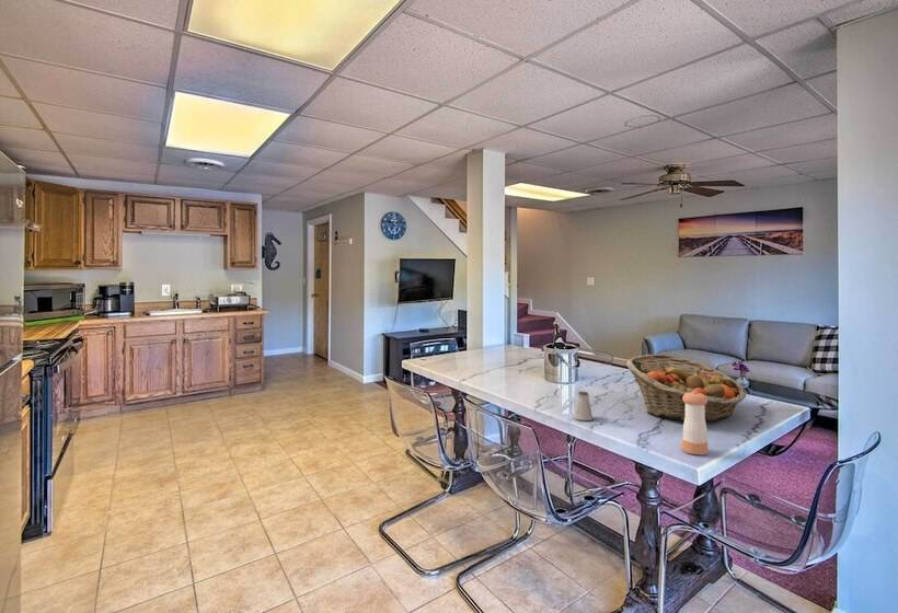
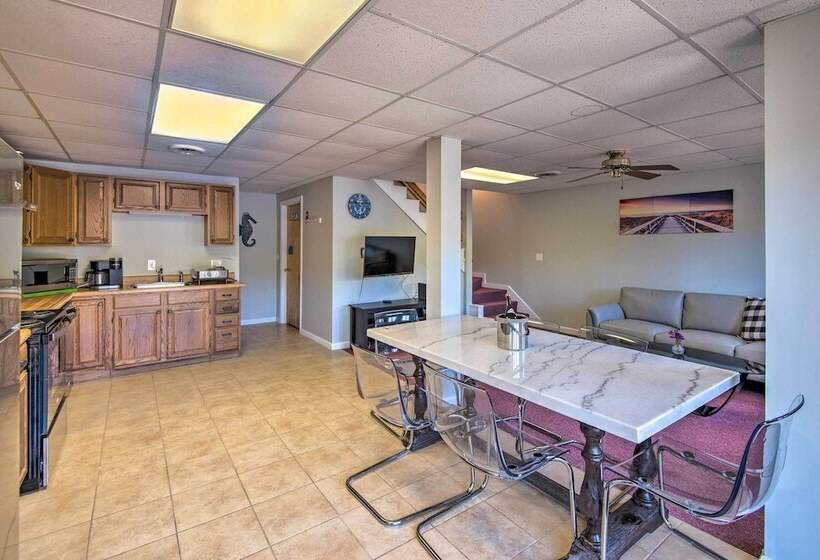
- pepper shaker (694, 420)
- fruit basket (683, 384)
- saltshaker (583, 405)
